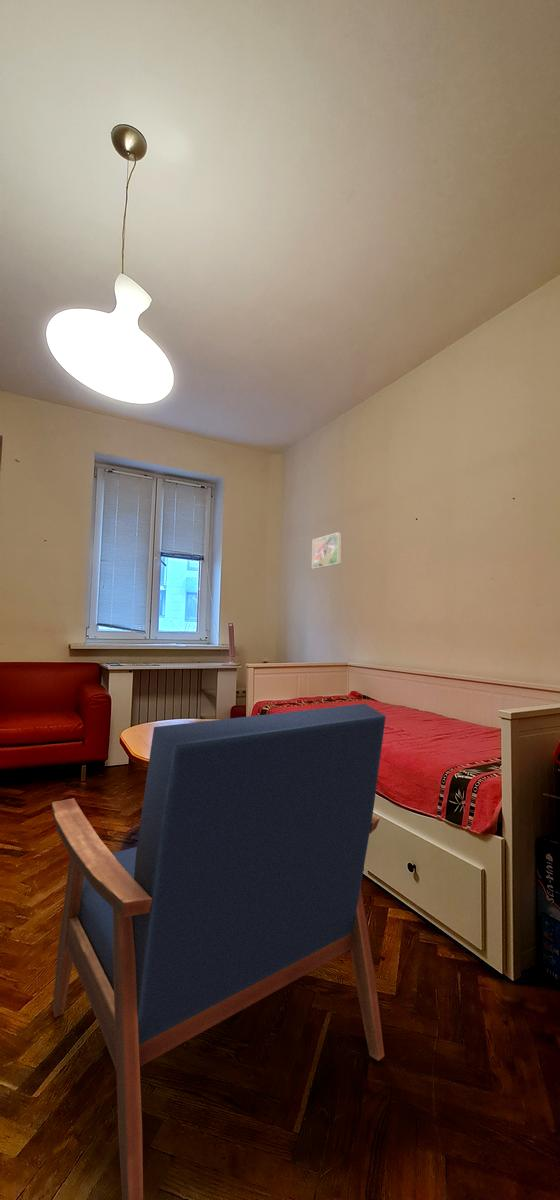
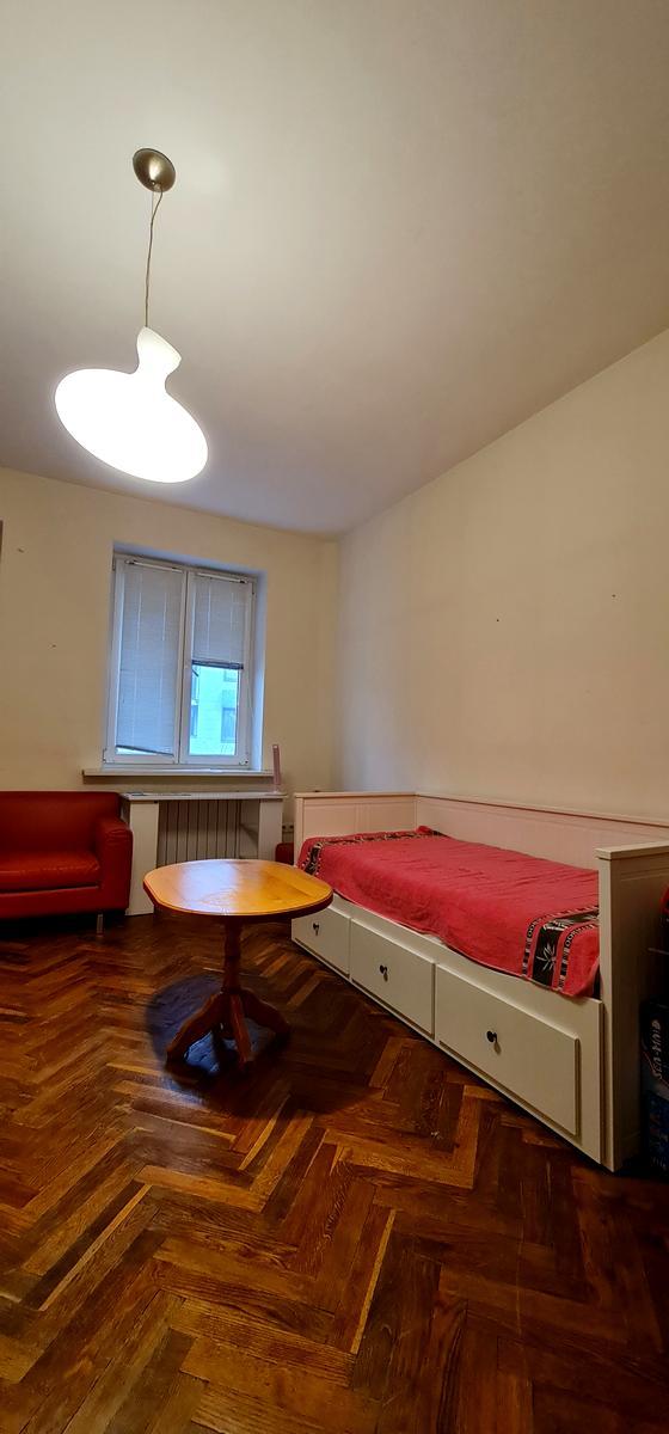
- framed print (326, 551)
- armchair (217, 863)
